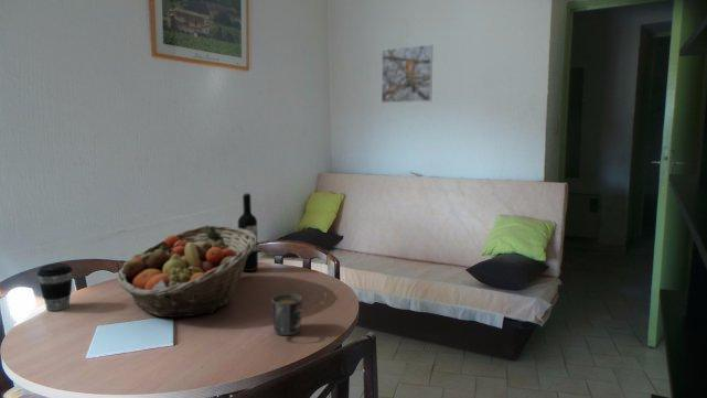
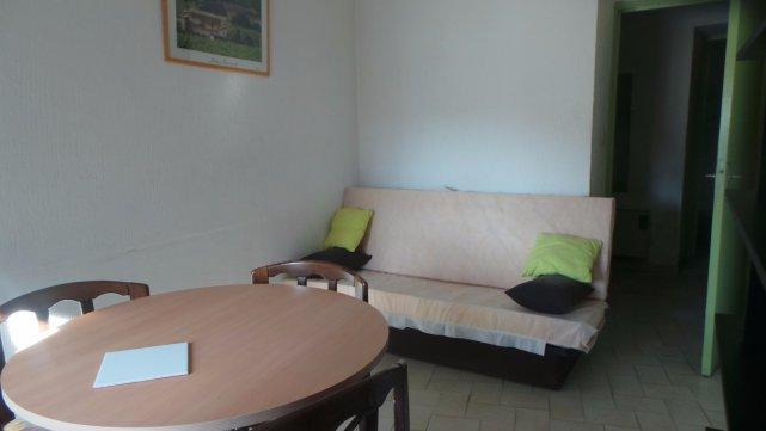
- wine bottle (247, 229)
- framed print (406, 74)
- fruit basket (189, 267)
- coffee cup (56, 287)
- mug (285, 316)
